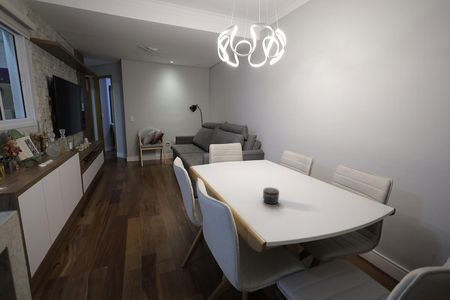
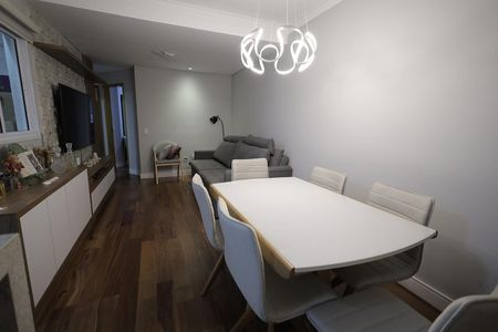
- jar (270, 195)
